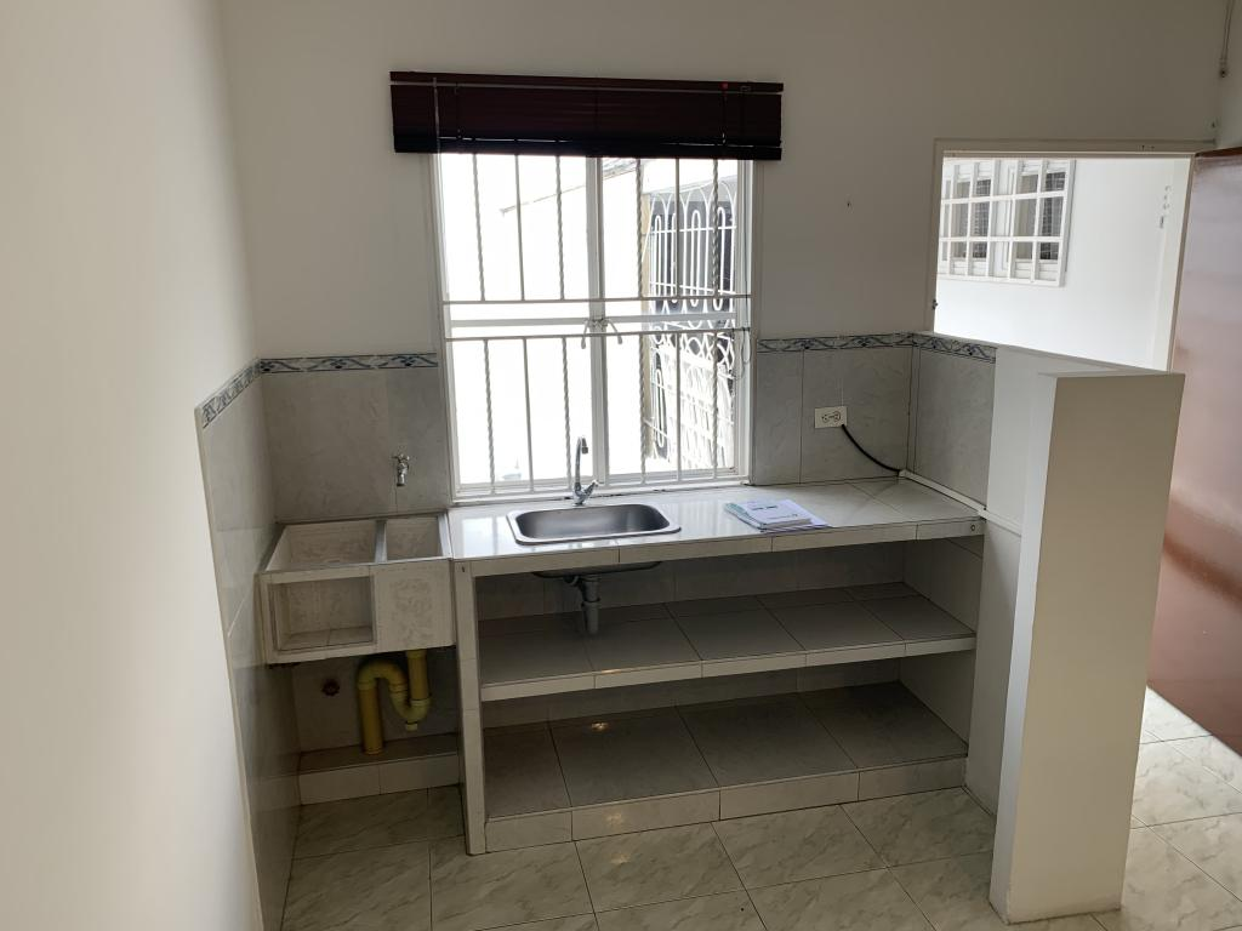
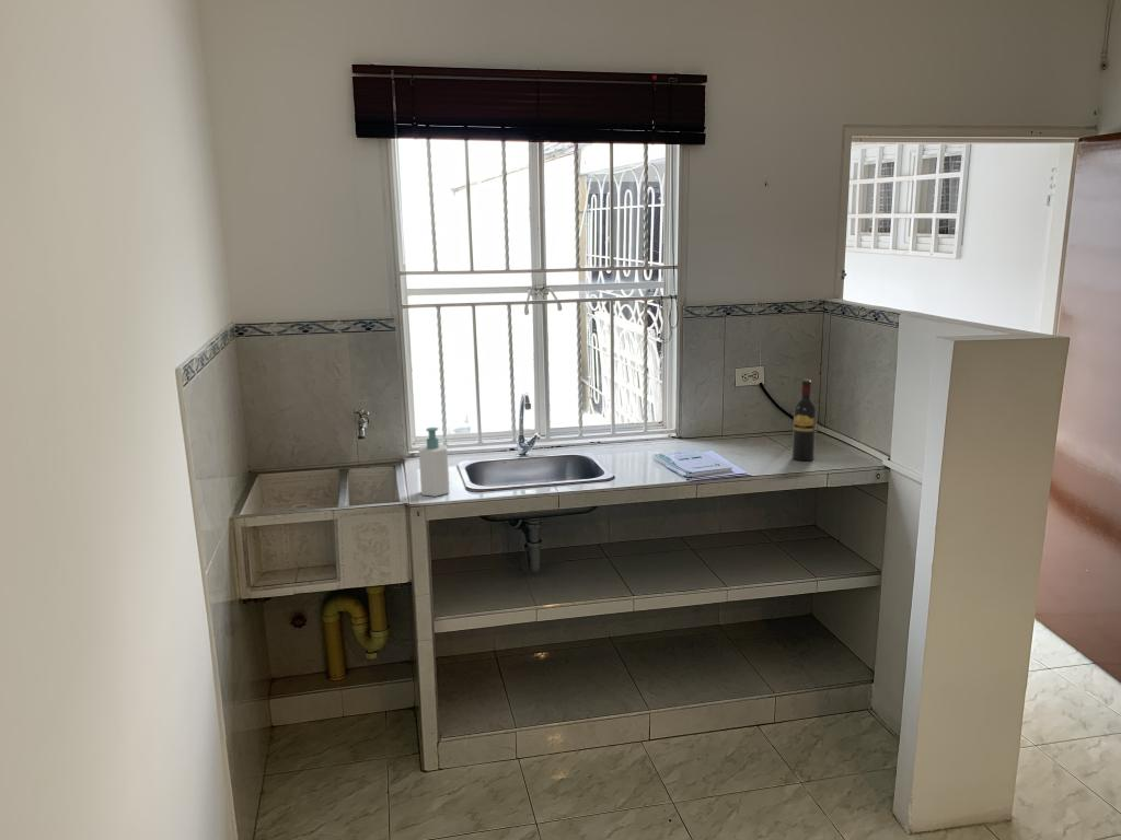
+ soap bottle (432, 460)
+ wine bottle (805, 419)
